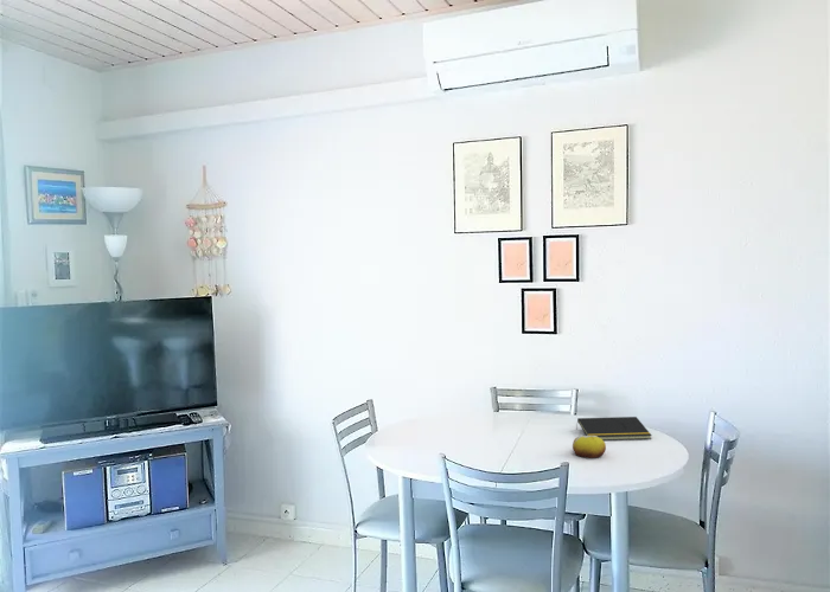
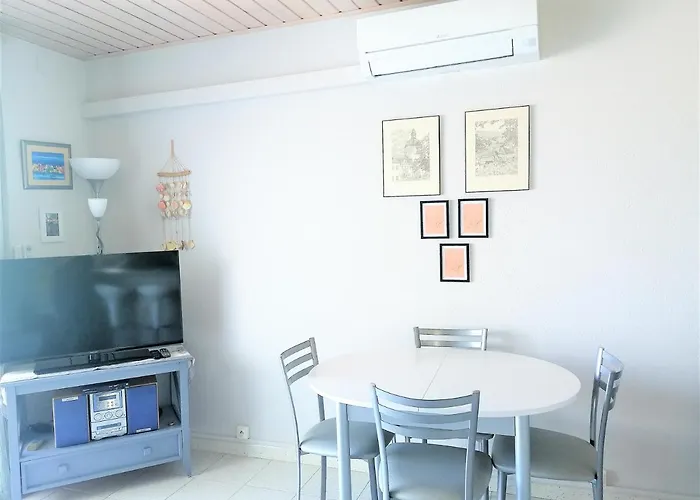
- fruit (588, 444)
- notepad (613, 427)
